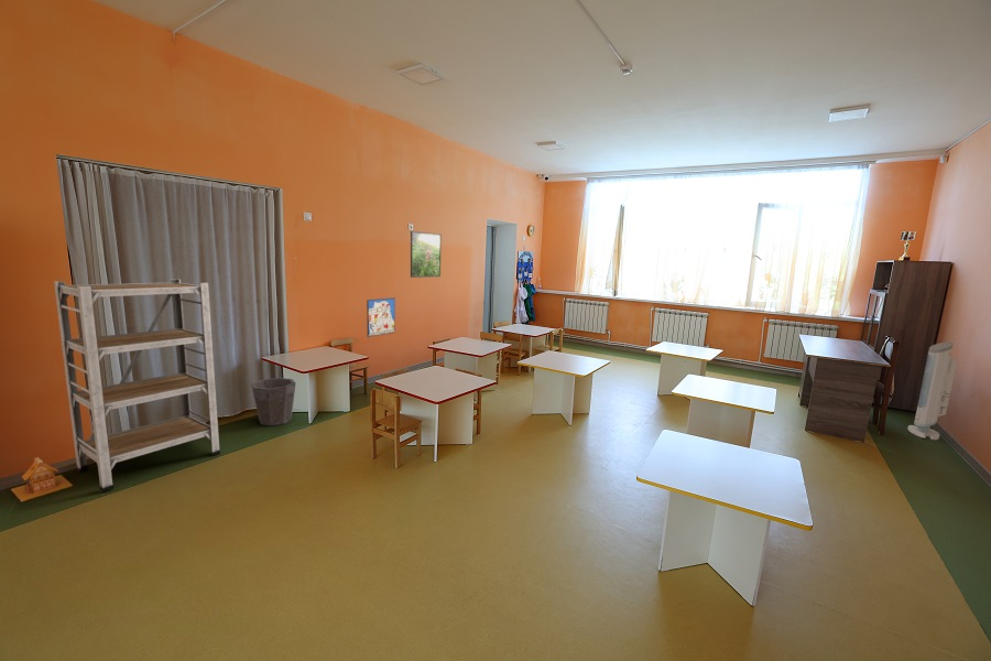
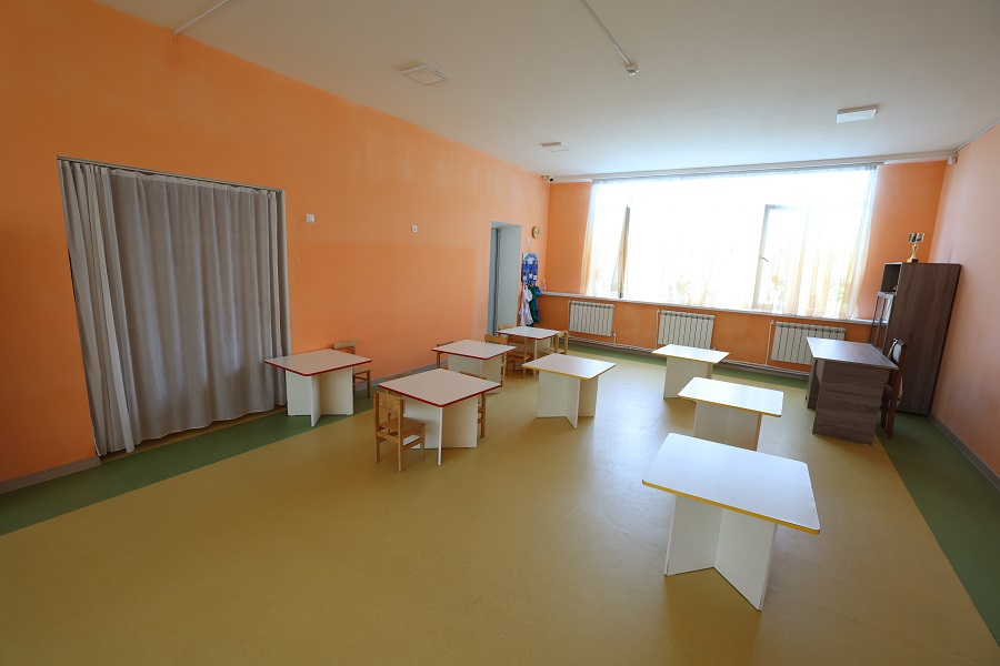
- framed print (426, 254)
- toy house (40, 473)
- waste bin (274, 401)
- air purifier (933, 388)
- shelving unit (143, 379)
- wall art (381, 316)
